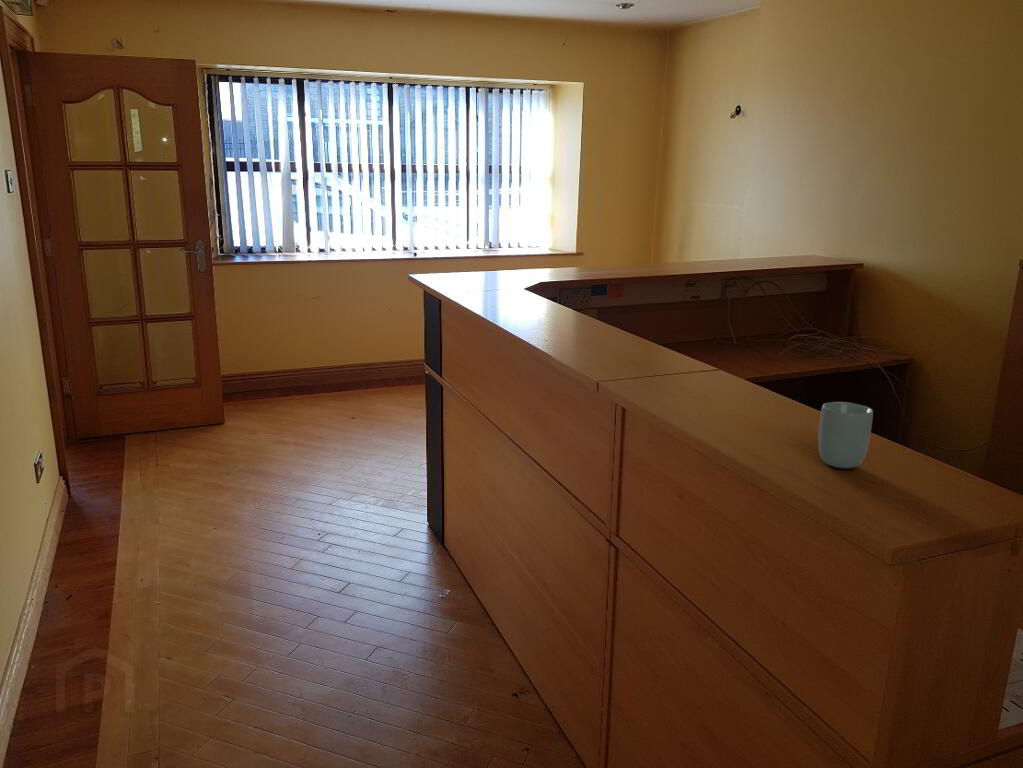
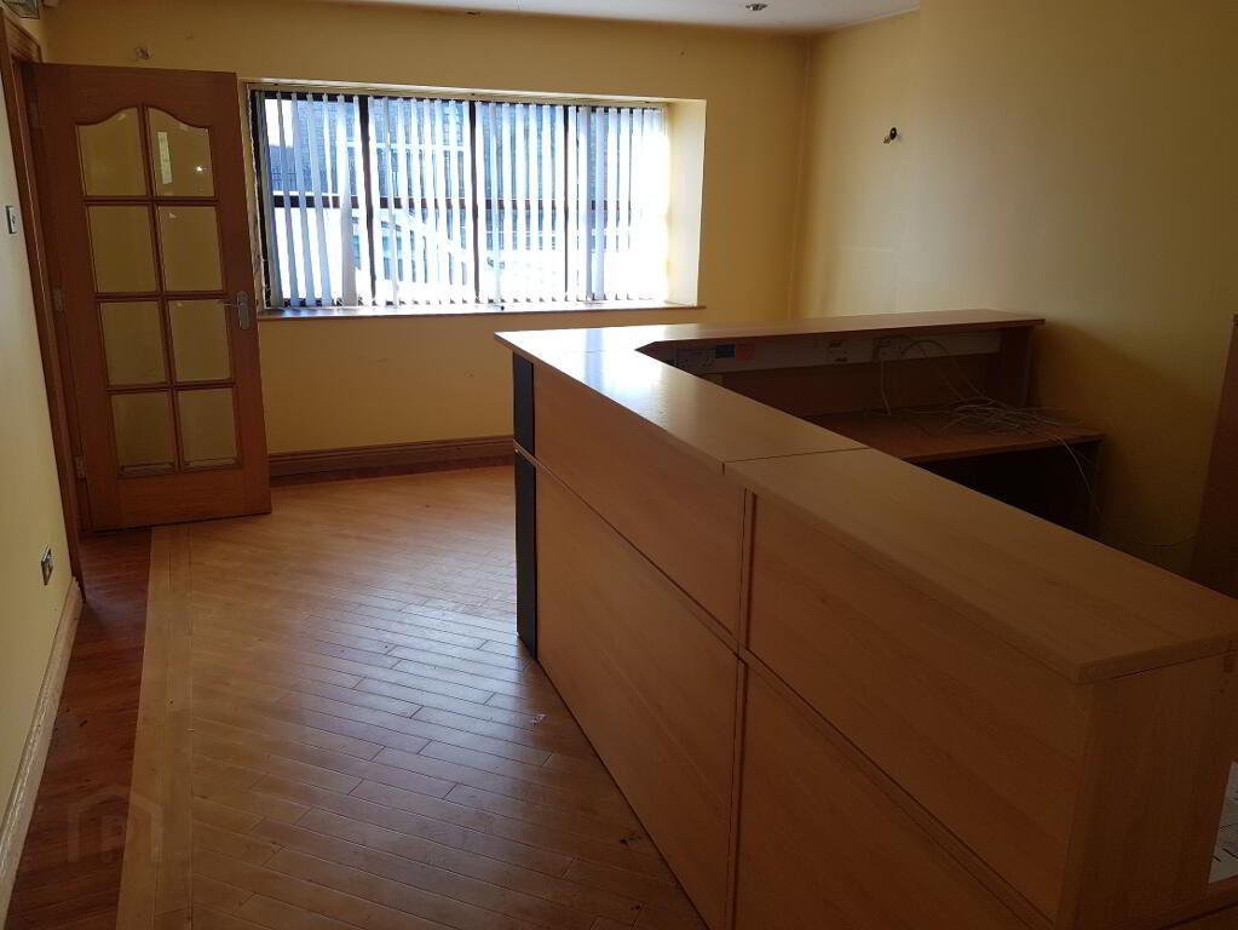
- cup (843, 436)
